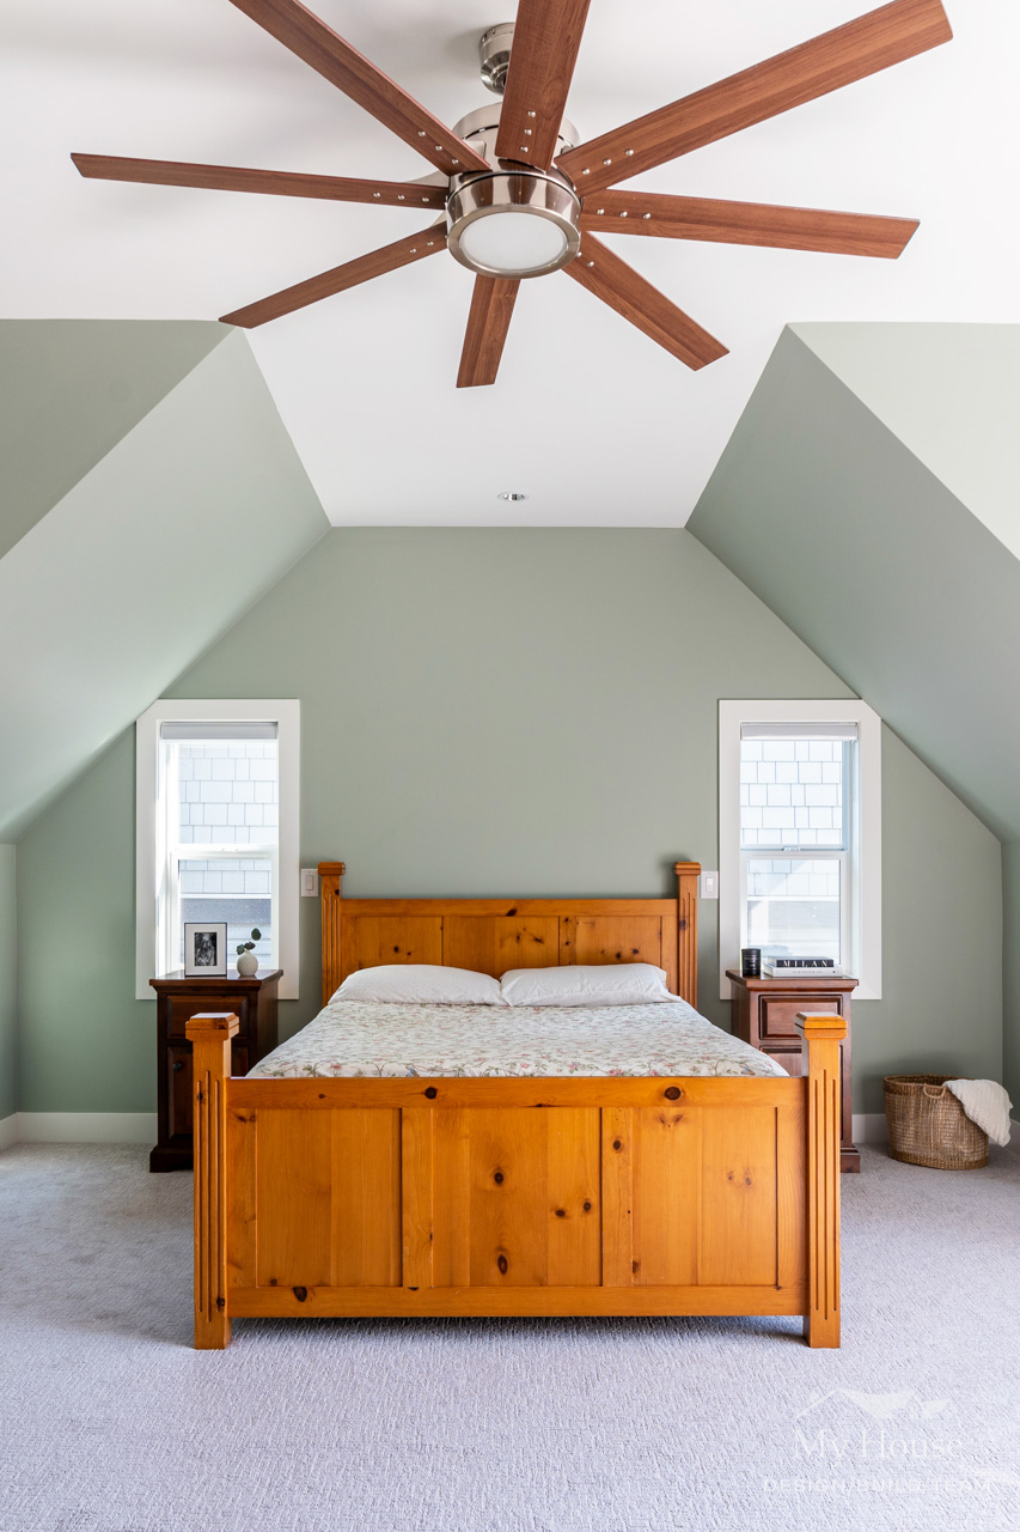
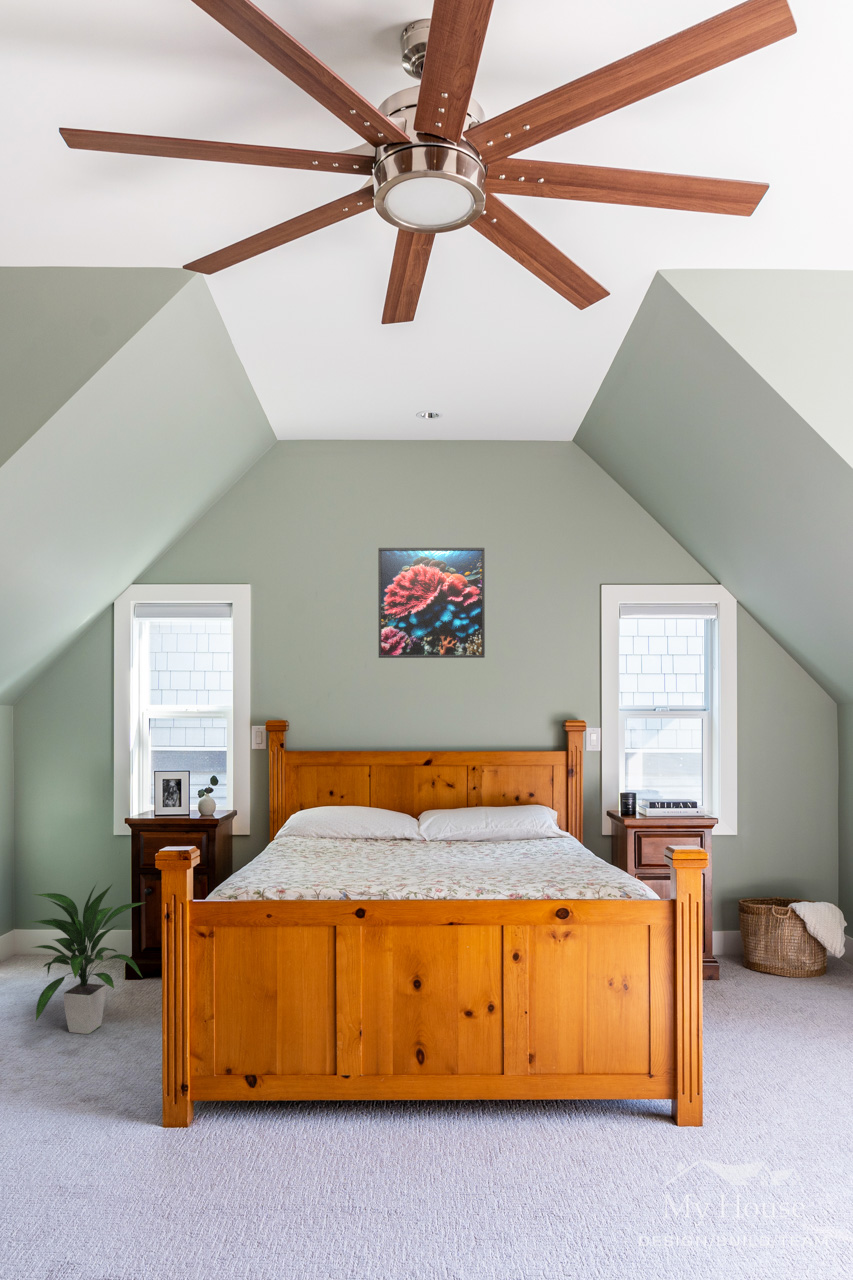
+ indoor plant (79, 955)
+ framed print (431, 602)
